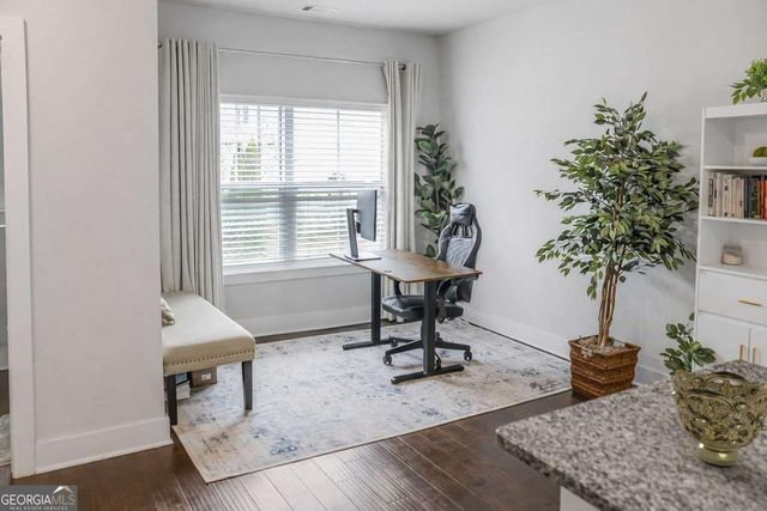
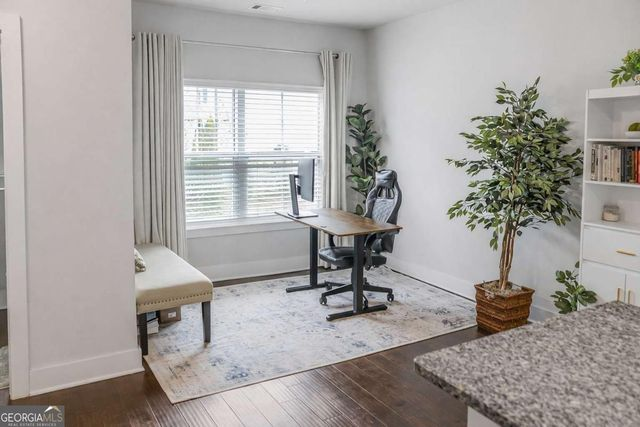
- decorative bowl (718, 419)
